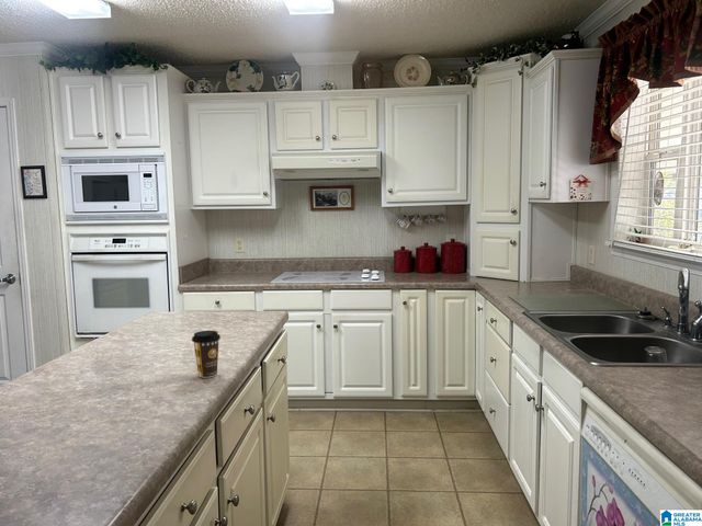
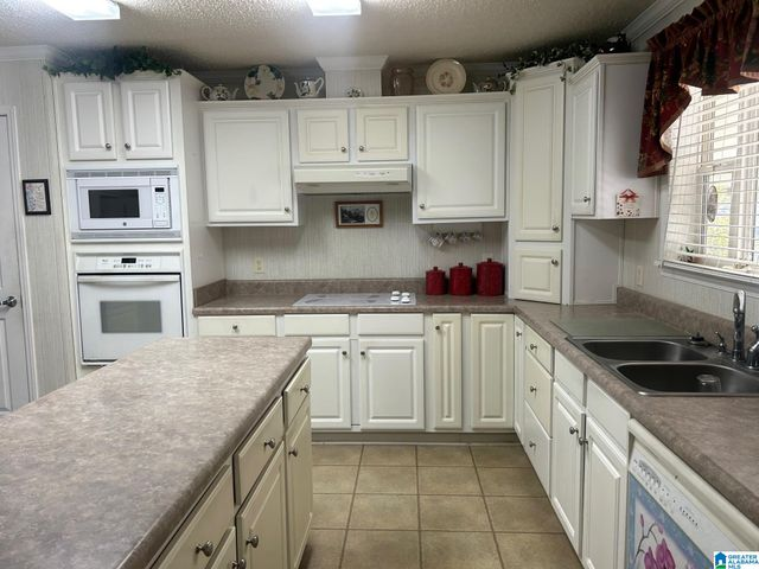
- coffee cup (206, 354)
